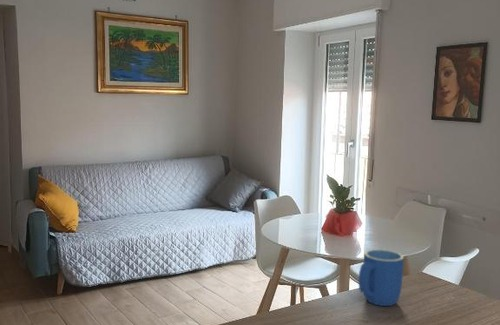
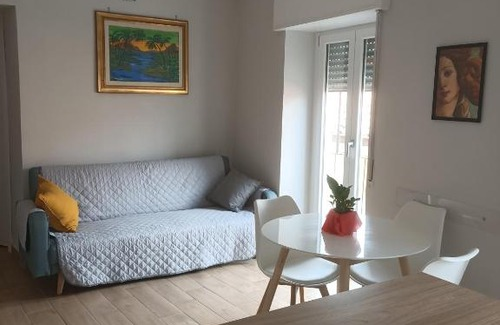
- mug (379, 278)
